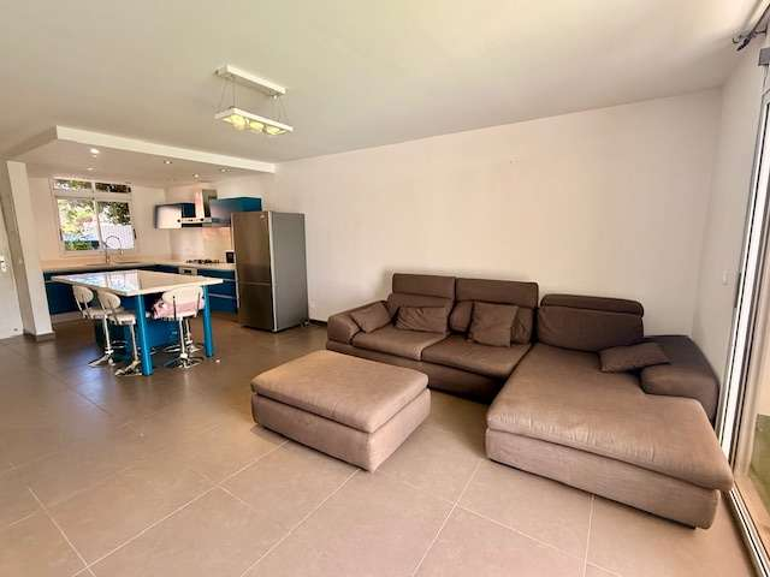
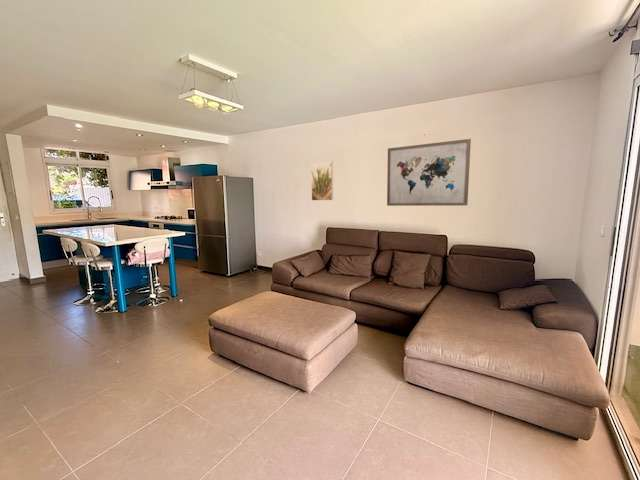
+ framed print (321, 181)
+ wall art (425, 175)
